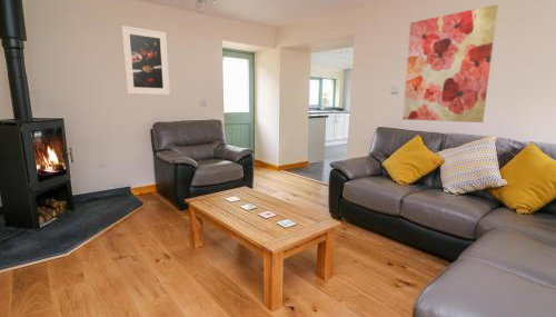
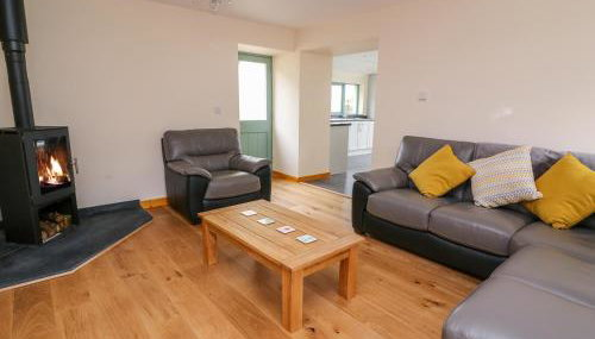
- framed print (147, 62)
- wall art (444, 69)
